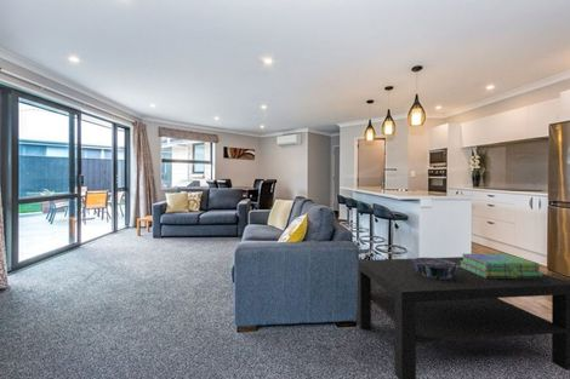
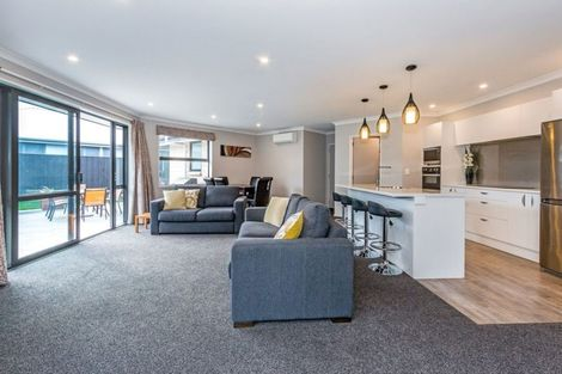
- coffee table (451, 306)
- stack of books (497, 264)
- decorative bowl (434, 268)
